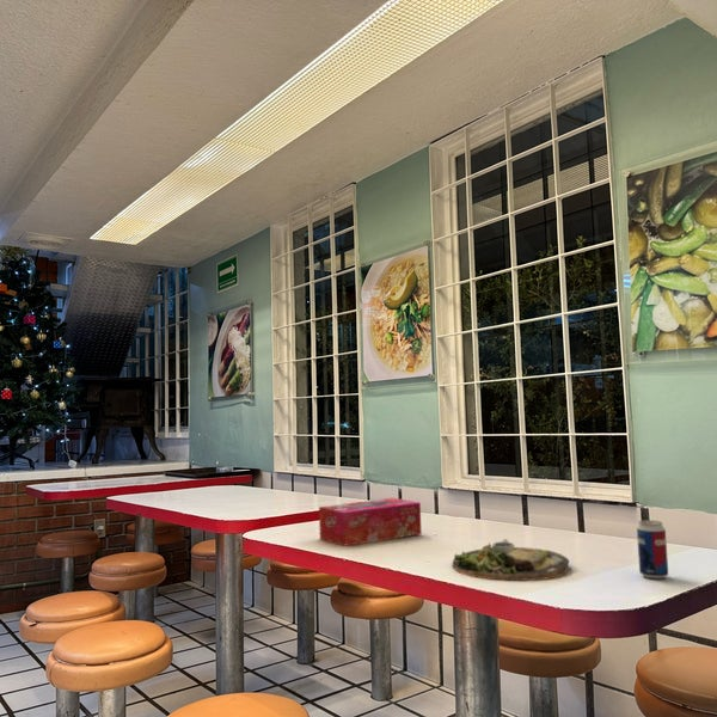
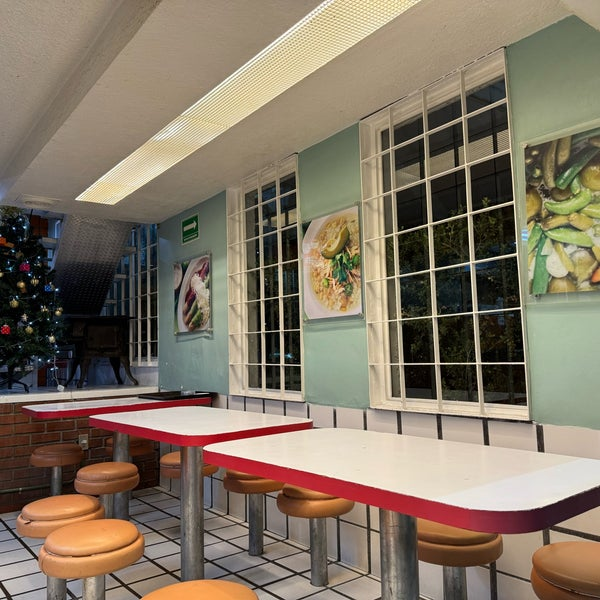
- dinner plate (508, 553)
- tissue box (370, 520)
- beverage can (651, 549)
